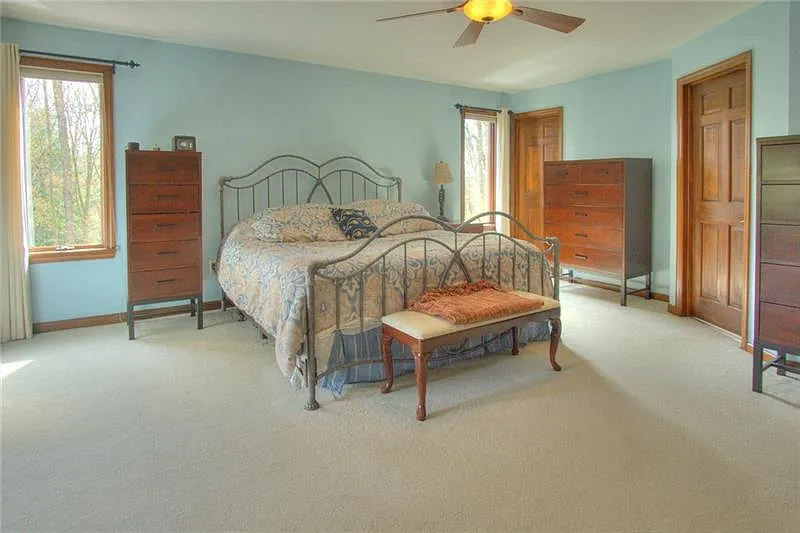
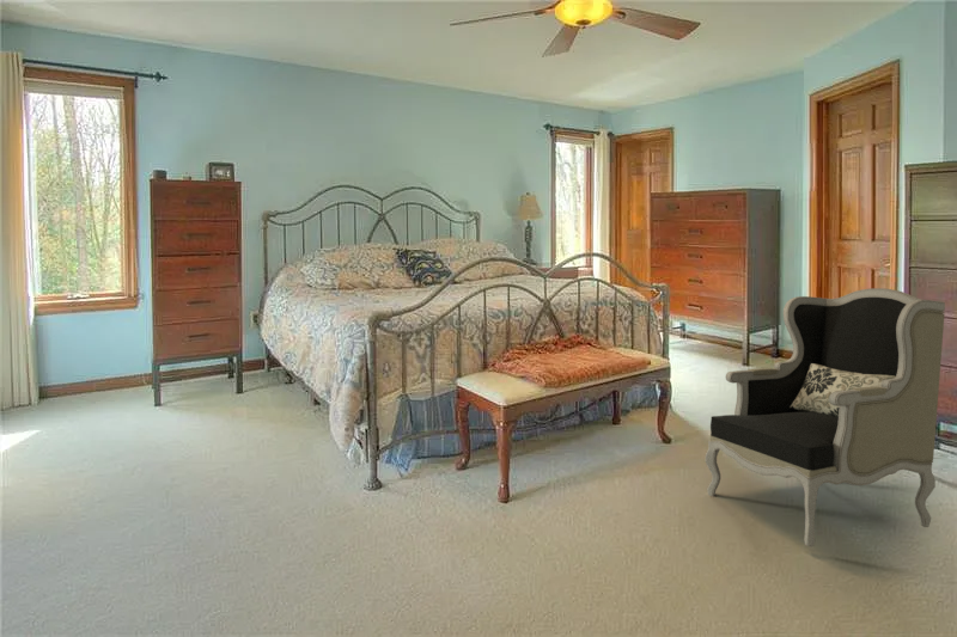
+ armchair (817, 400)
